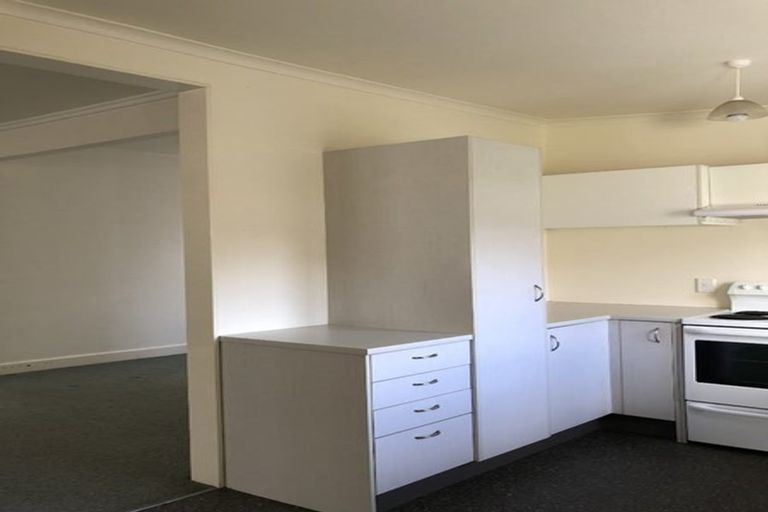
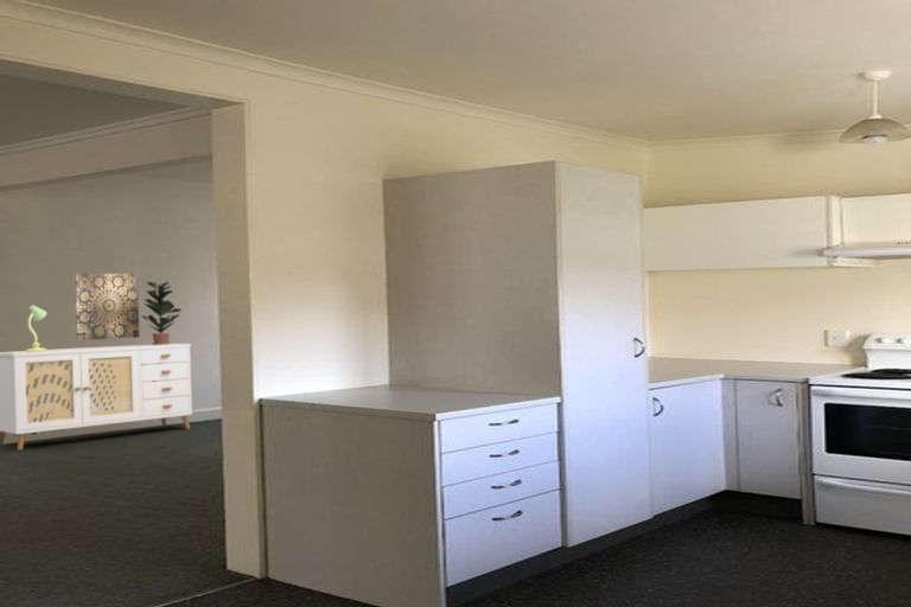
+ wall art (107, 306)
+ sideboard (96, 392)
+ potted plant (164, 312)
+ table lamp (32, 328)
